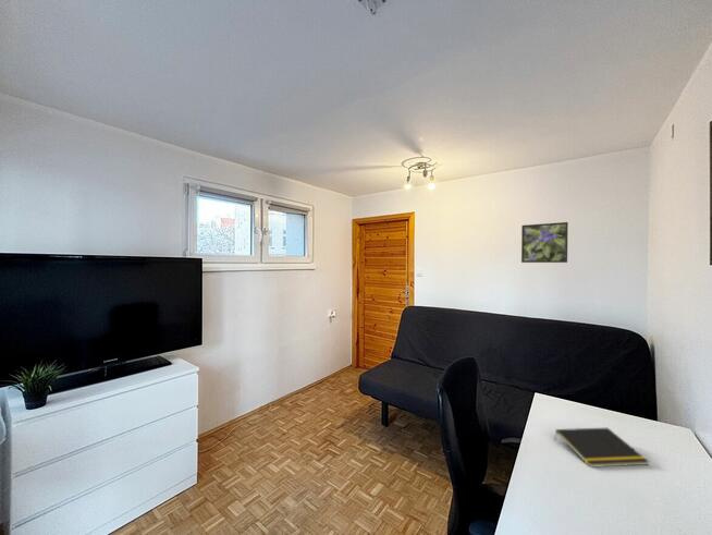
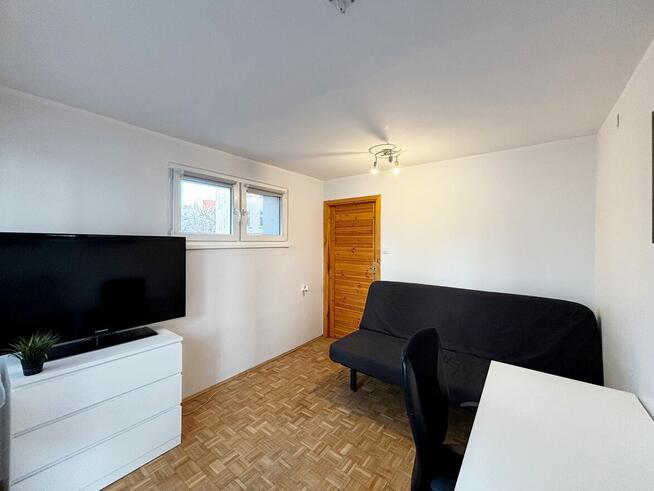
- notepad (599, 446)
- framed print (543, 243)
